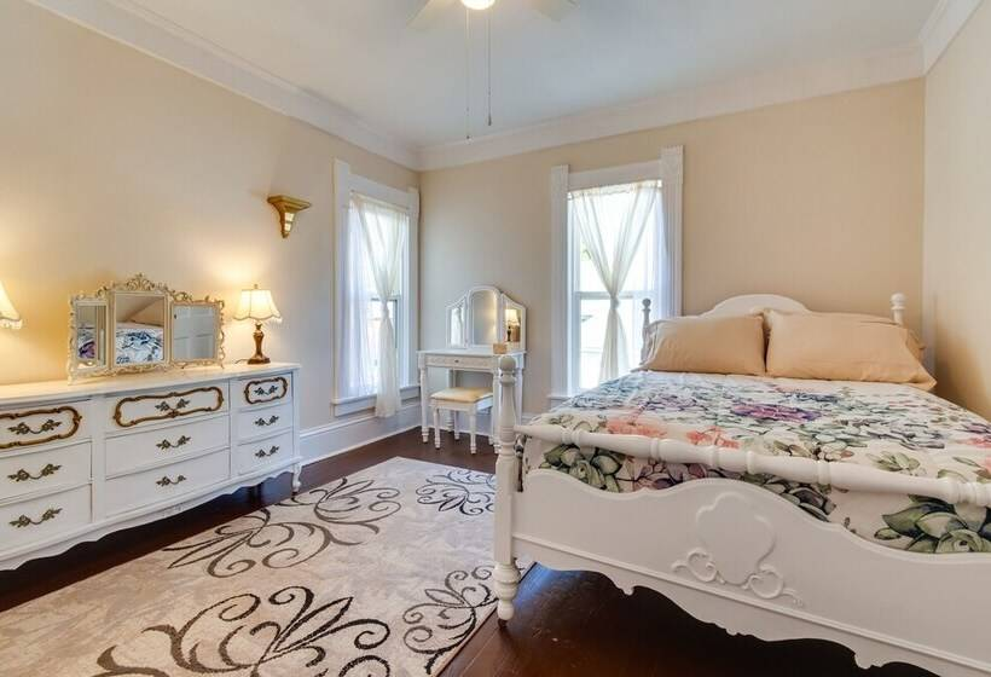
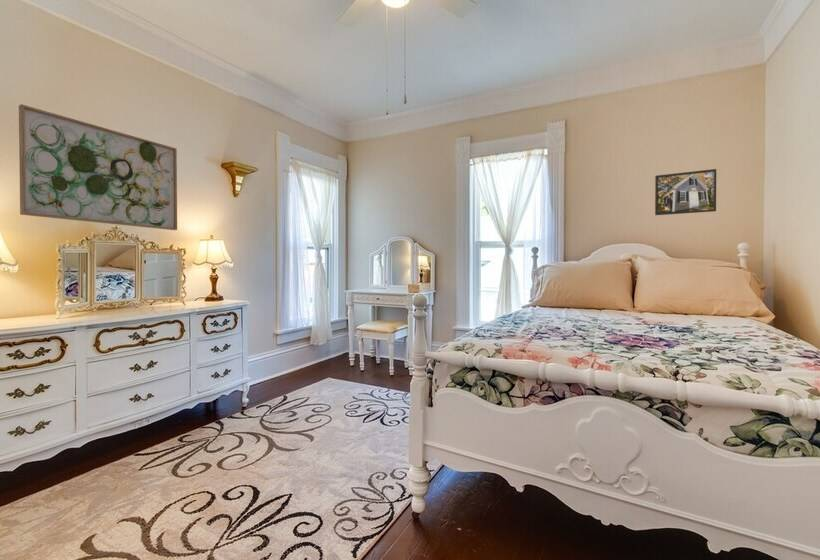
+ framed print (684, 192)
+ wall art (110, 176)
